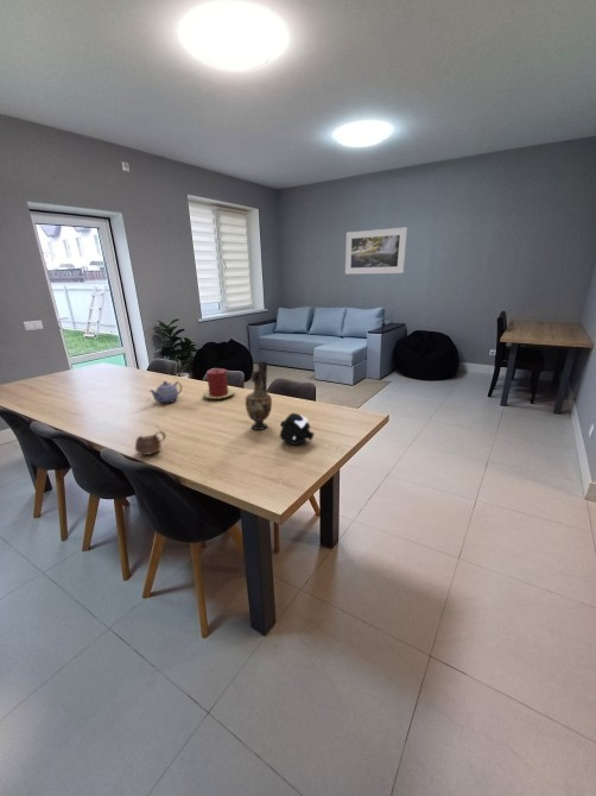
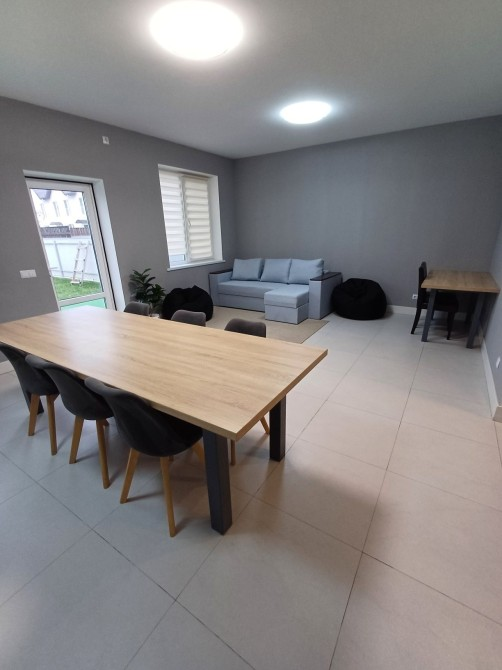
- cup (148, 442)
- teapot (166, 391)
- candle (217, 383)
- speaker (297, 428)
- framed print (374, 252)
- vase (259, 394)
